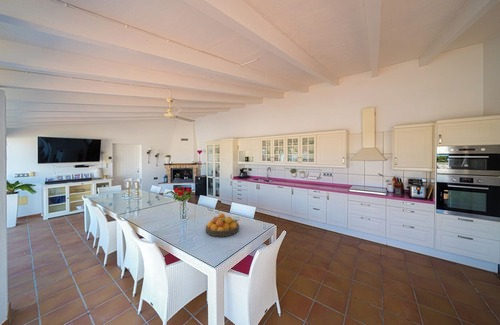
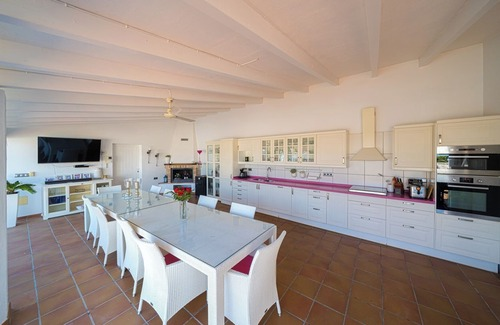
- fruit bowl (222, 222)
